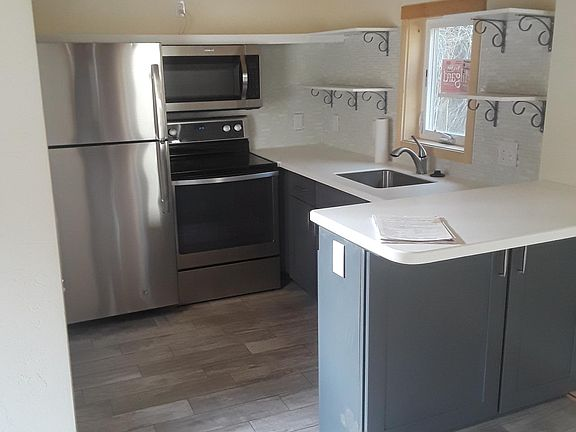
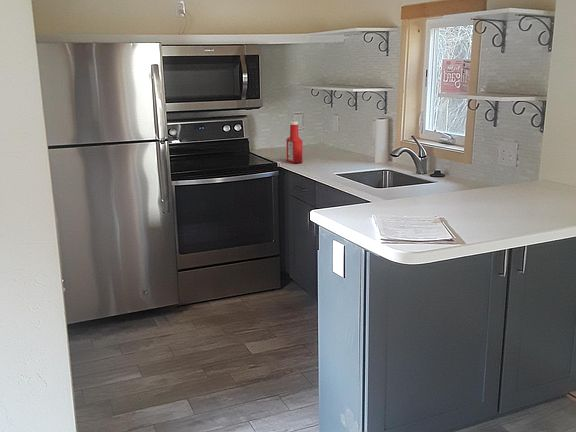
+ soap bottle (294, 141)
